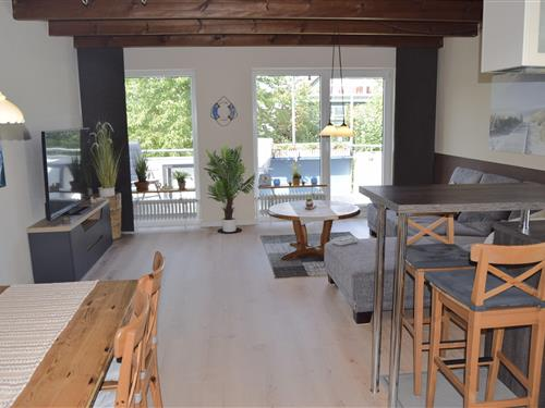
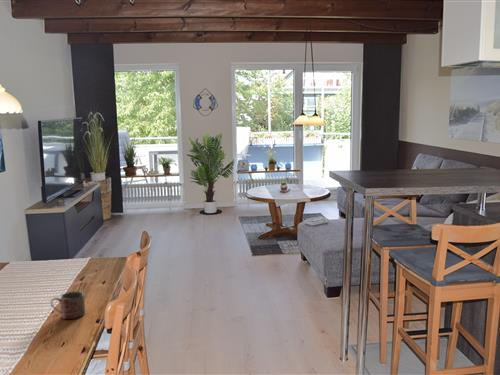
+ mug (68, 304)
